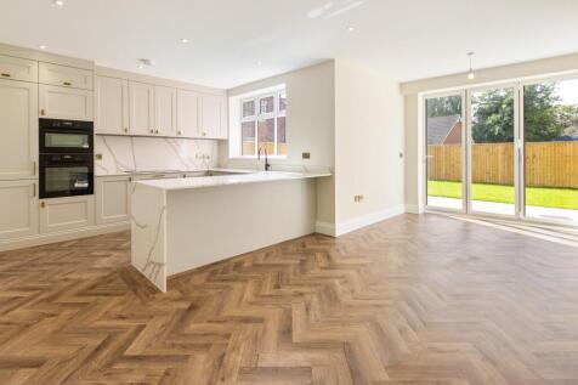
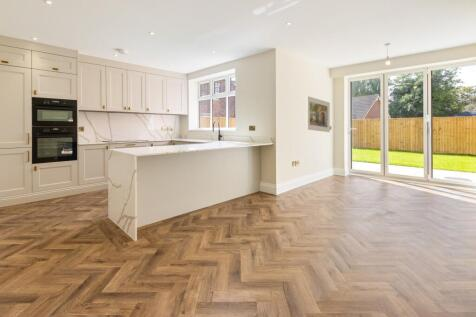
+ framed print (318, 115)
